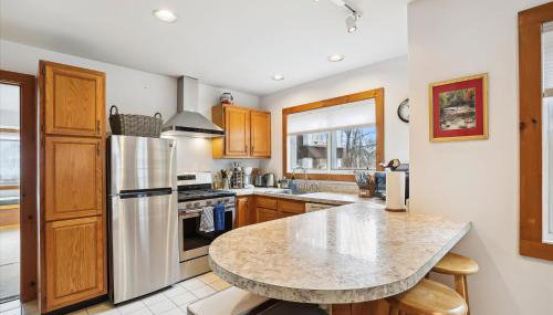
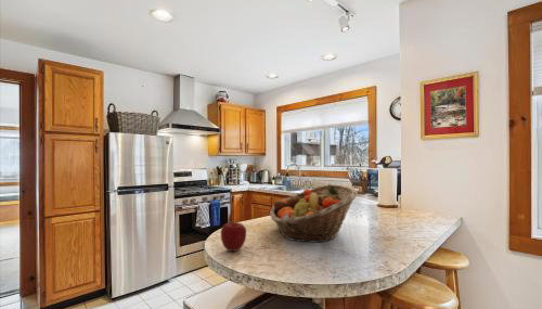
+ fruit basket (311, 208)
+ apple (233, 235)
